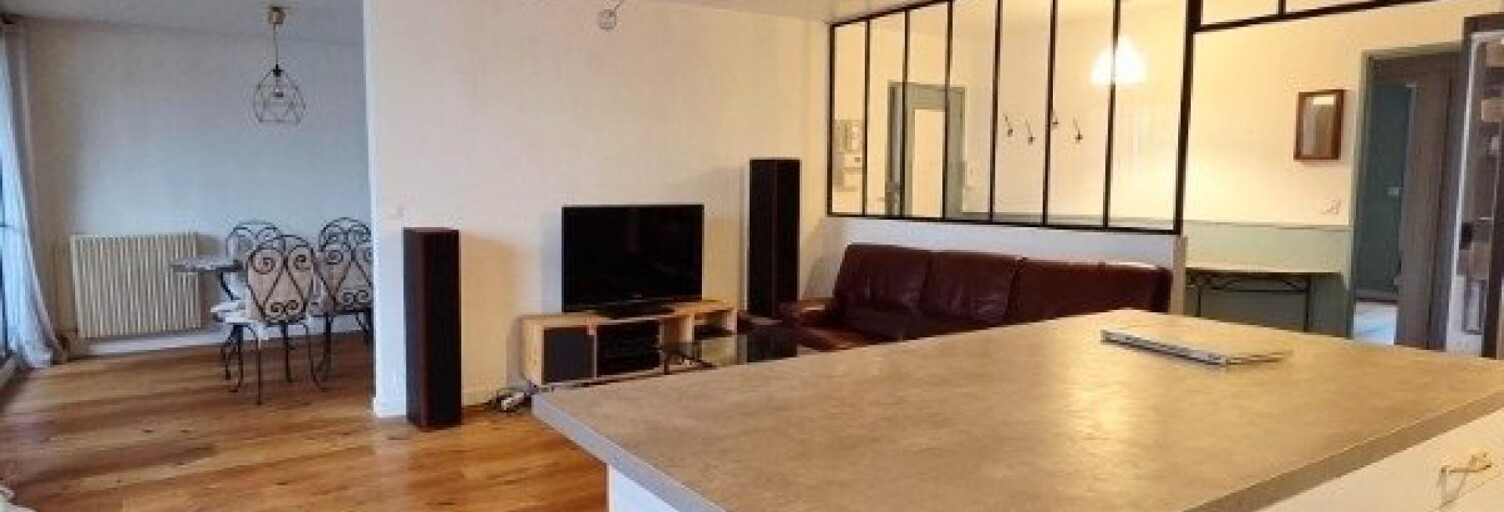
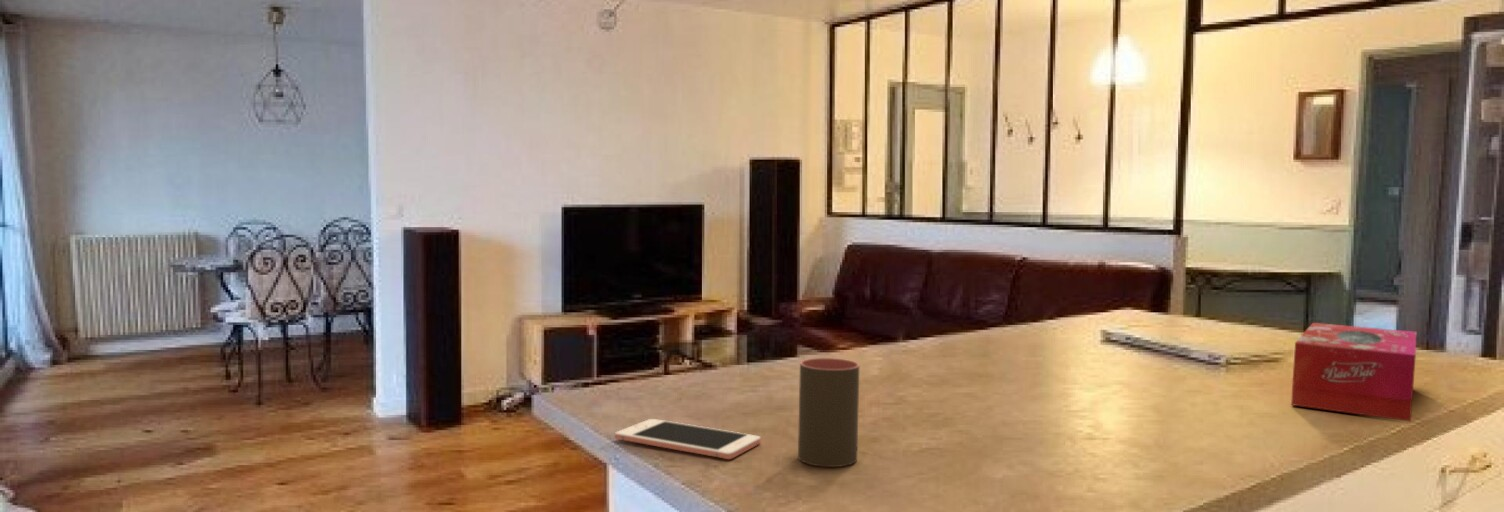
+ cell phone (687, 437)
+ cup (828, 411)
+ tissue box (1356, 366)
